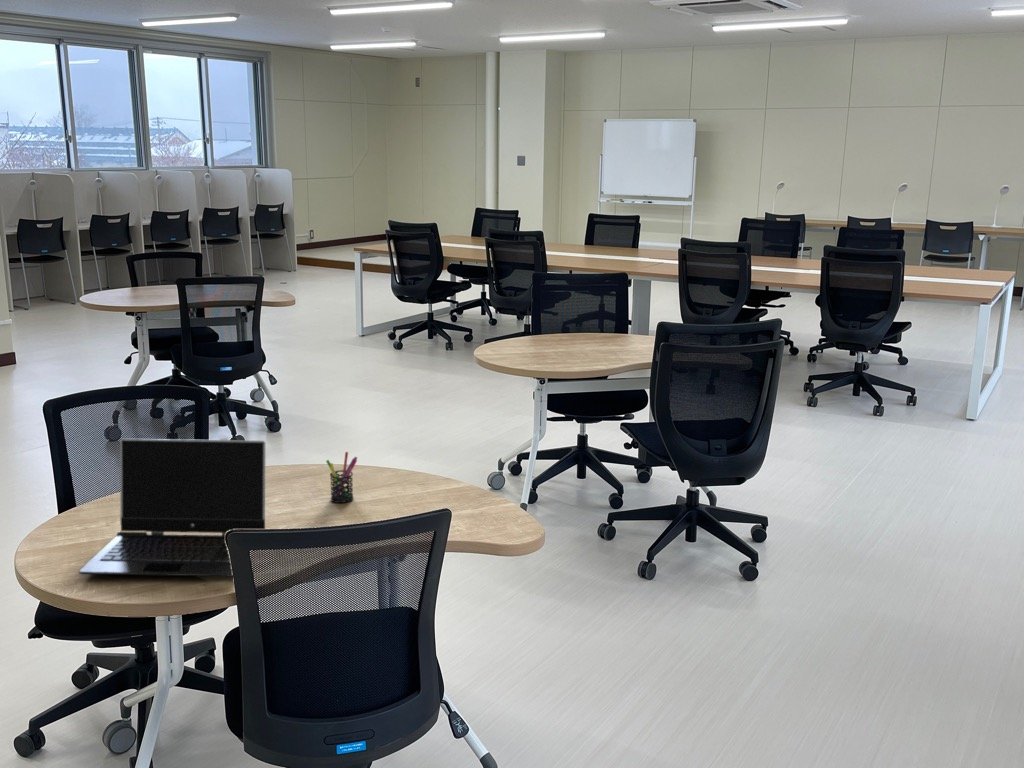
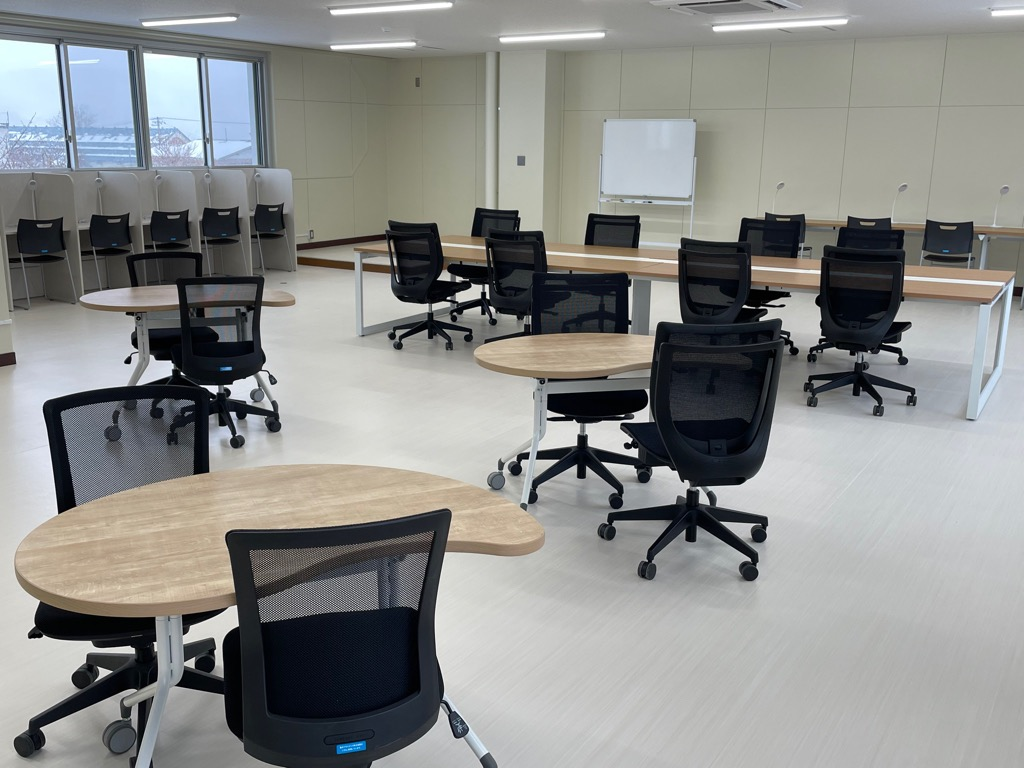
- pen holder (339, 477)
- laptop computer (176, 506)
